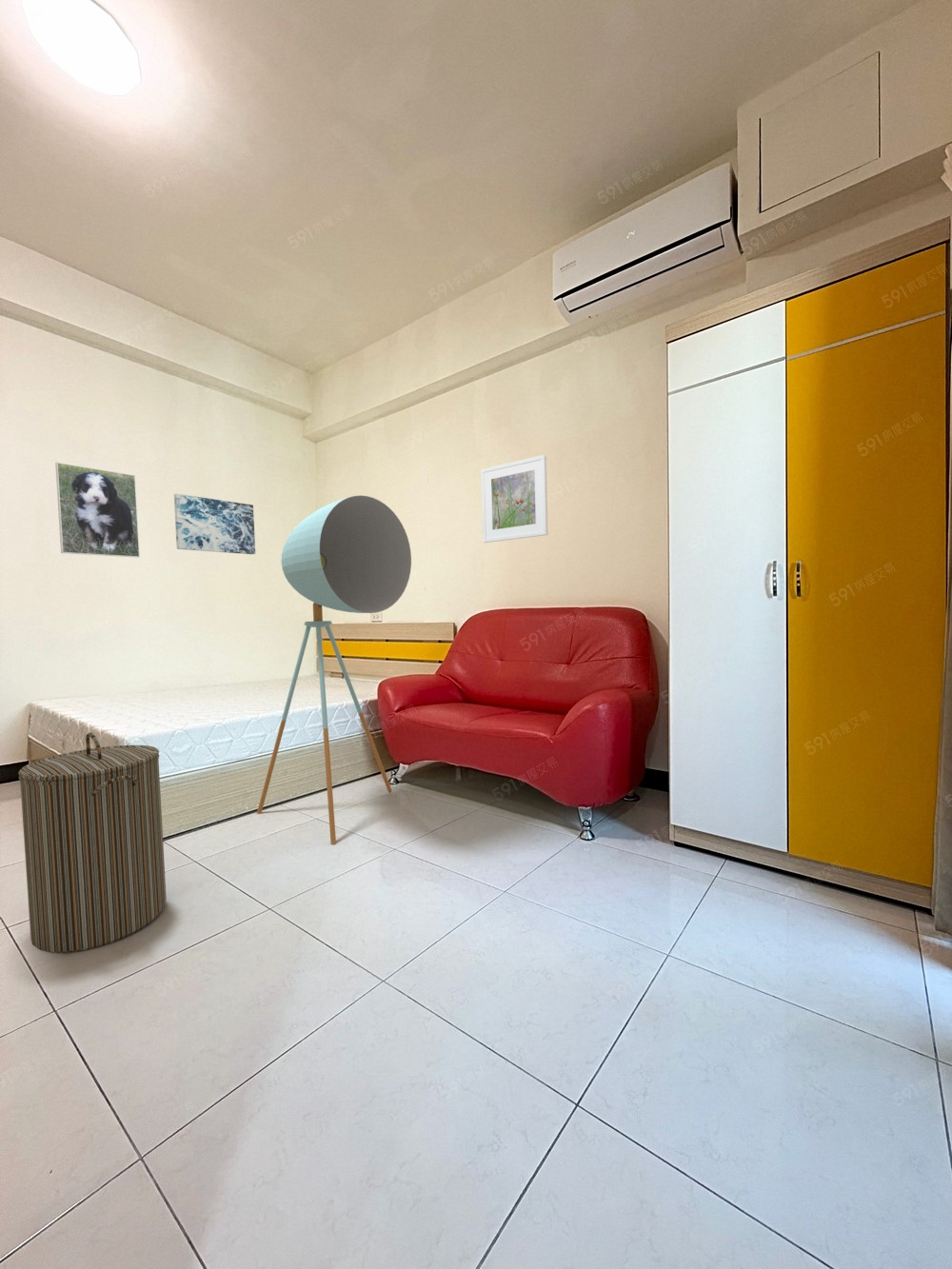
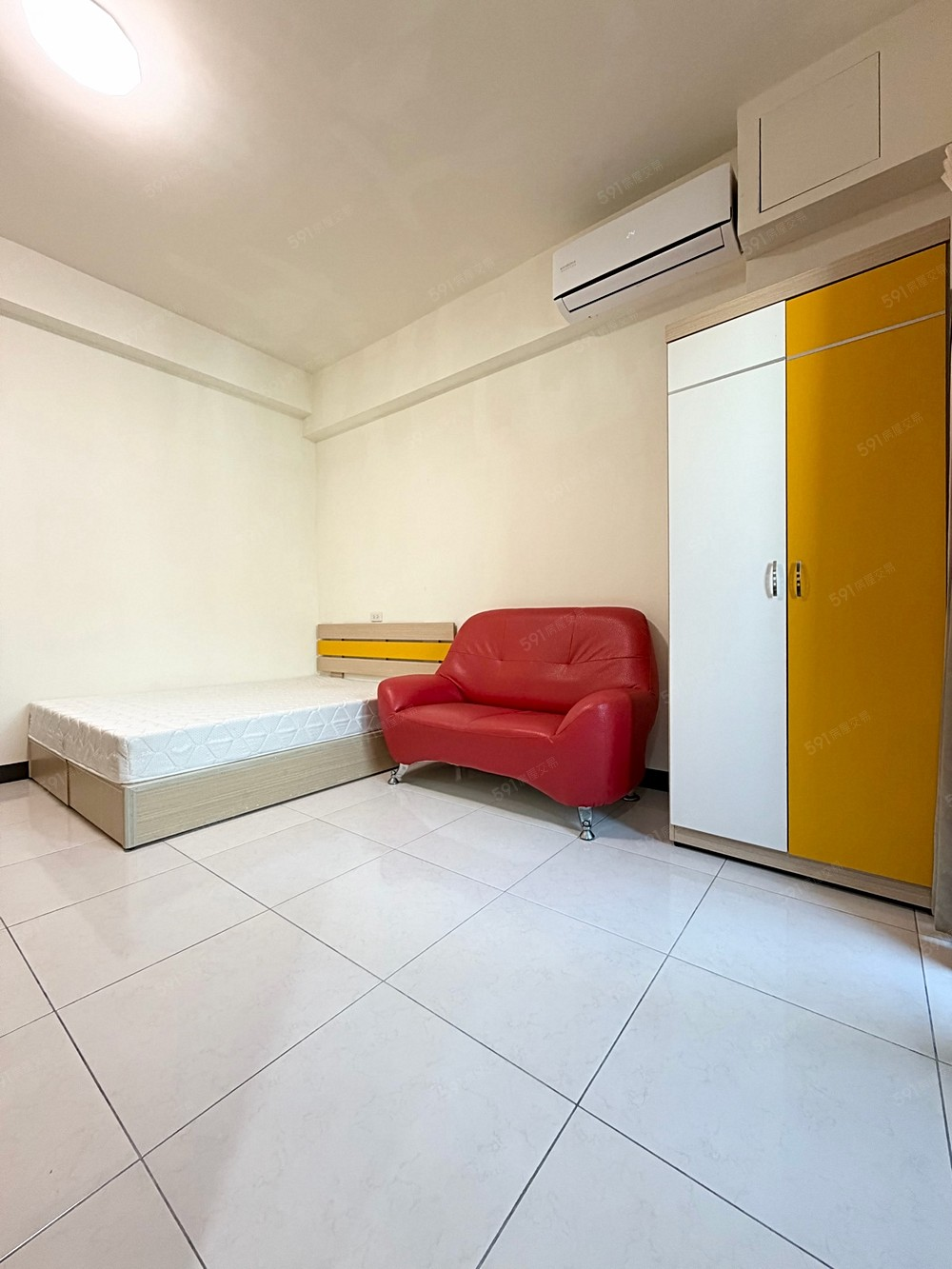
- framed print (99, 512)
- wall art (216, 525)
- laundry hamper (97, 826)
- floor lamp (340, 663)
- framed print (513, 501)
